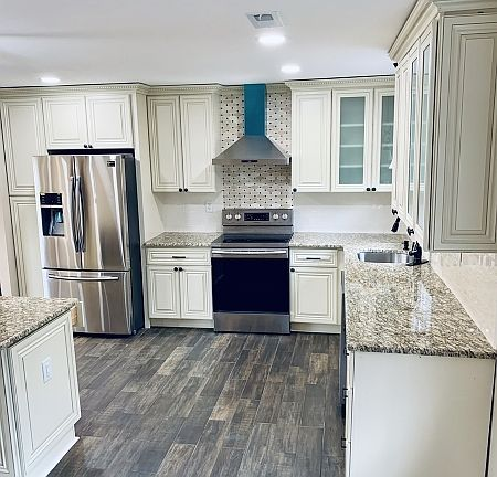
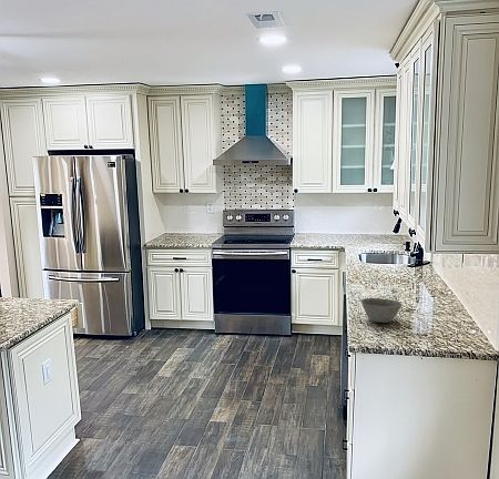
+ bowl (380, 310)
